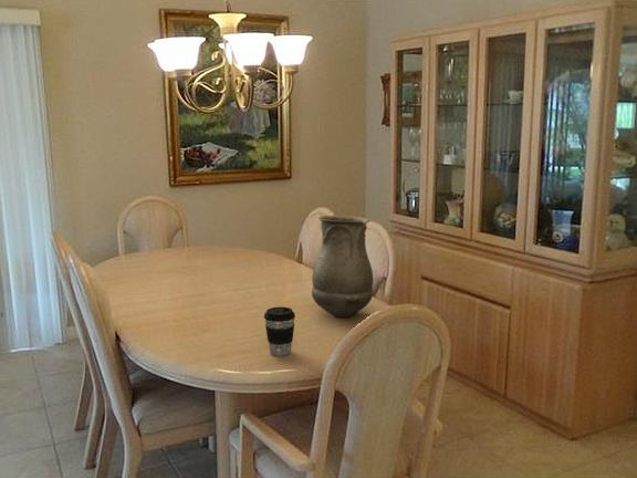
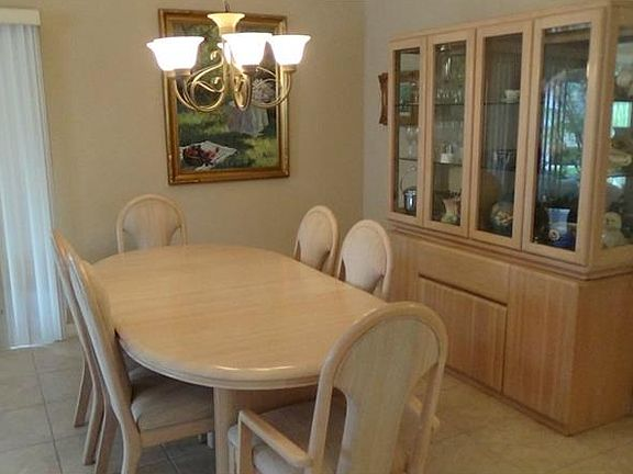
- coffee cup (280, 331)
- vase (342, 267)
